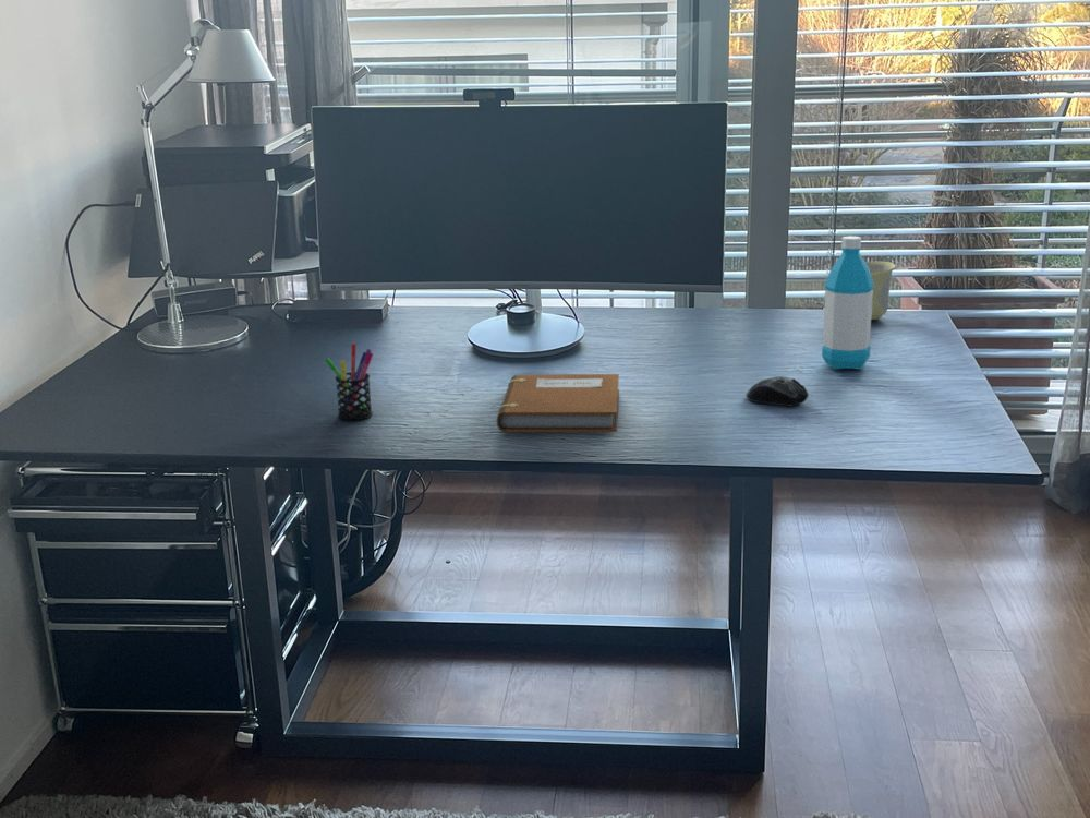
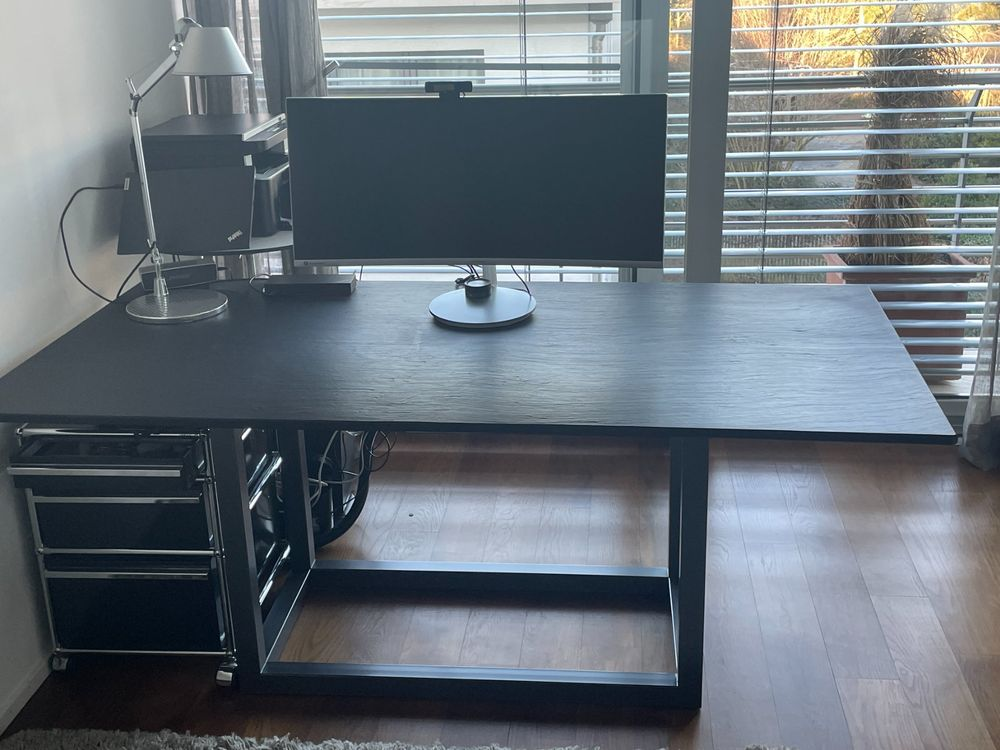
- computer mouse (776, 389)
- cup (872, 293)
- notebook (560, 400)
- water bottle (848, 302)
- pen holder (349, 381)
